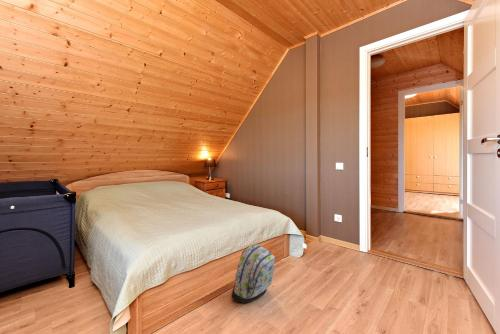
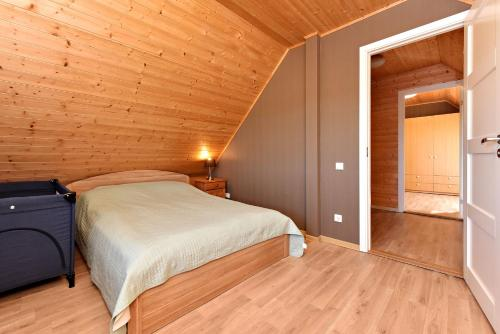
- backpack (255, 271)
